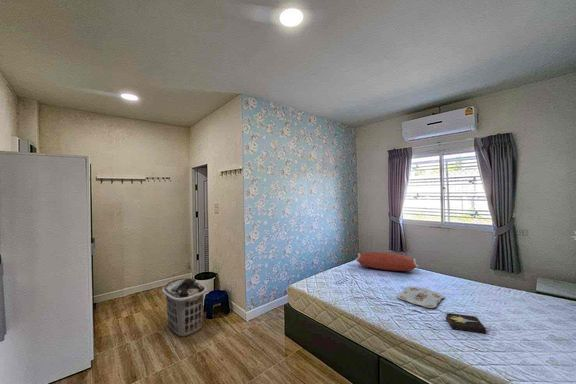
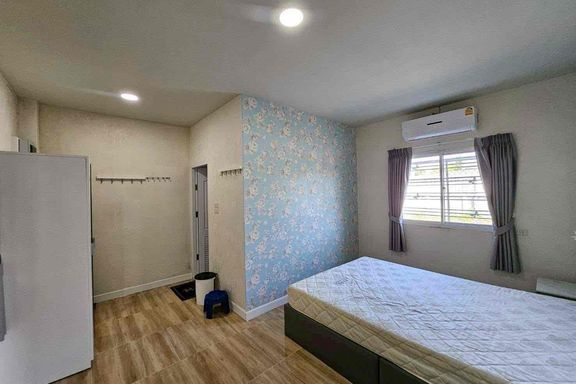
- serving tray (420, 296)
- hardback book (464, 322)
- pillow (385, 260)
- clothes hamper (185, 303)
